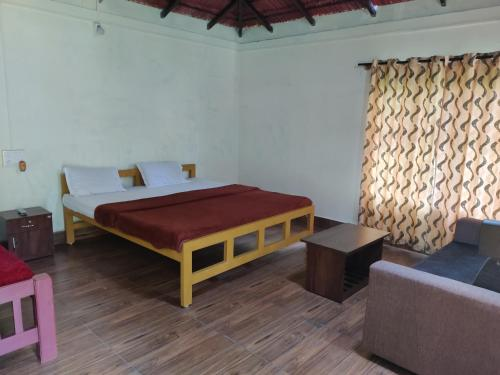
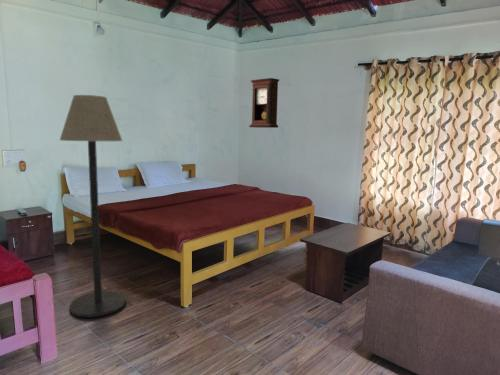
+ floor lamp (94, 204)
+ pendulum clock (263, 103)
